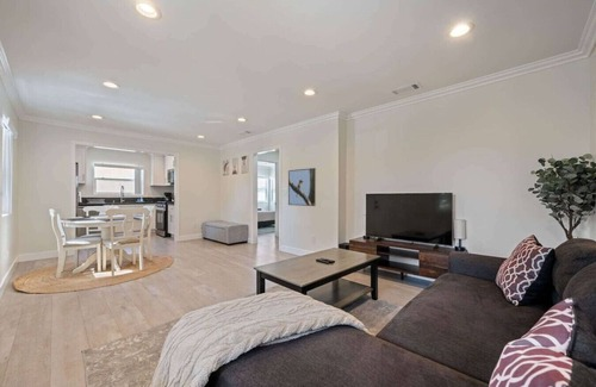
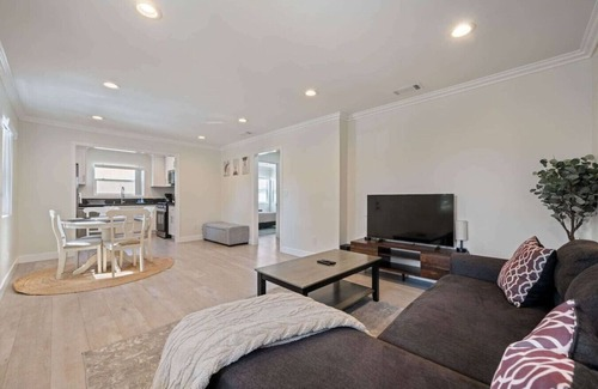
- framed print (300, 187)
